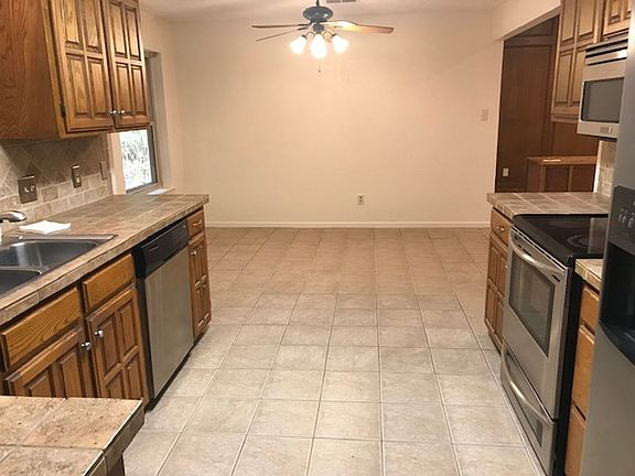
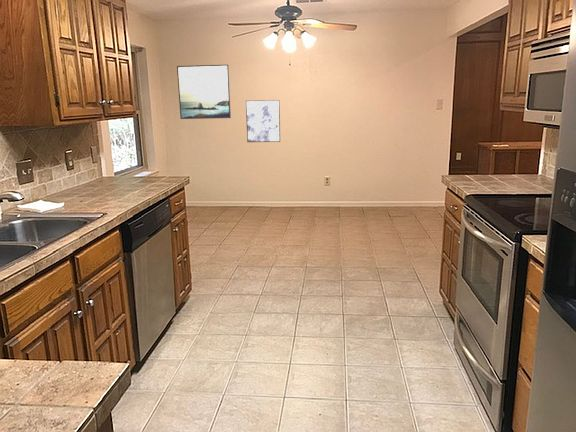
+ wall art (263, 121)
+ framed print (204, 92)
